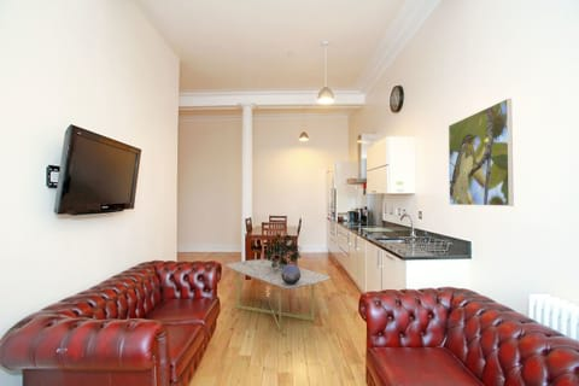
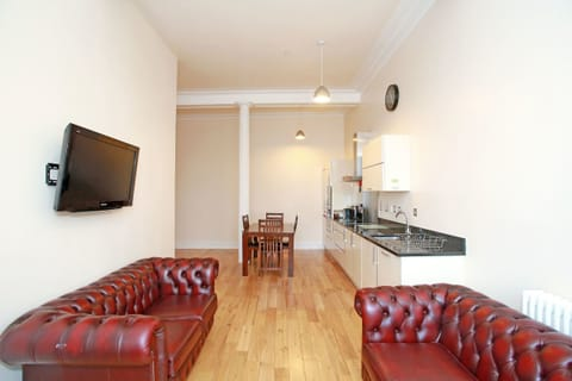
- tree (281, 251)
- coffee table (280, 292)
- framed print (475, 159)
- decorative sphere (291, 274)
